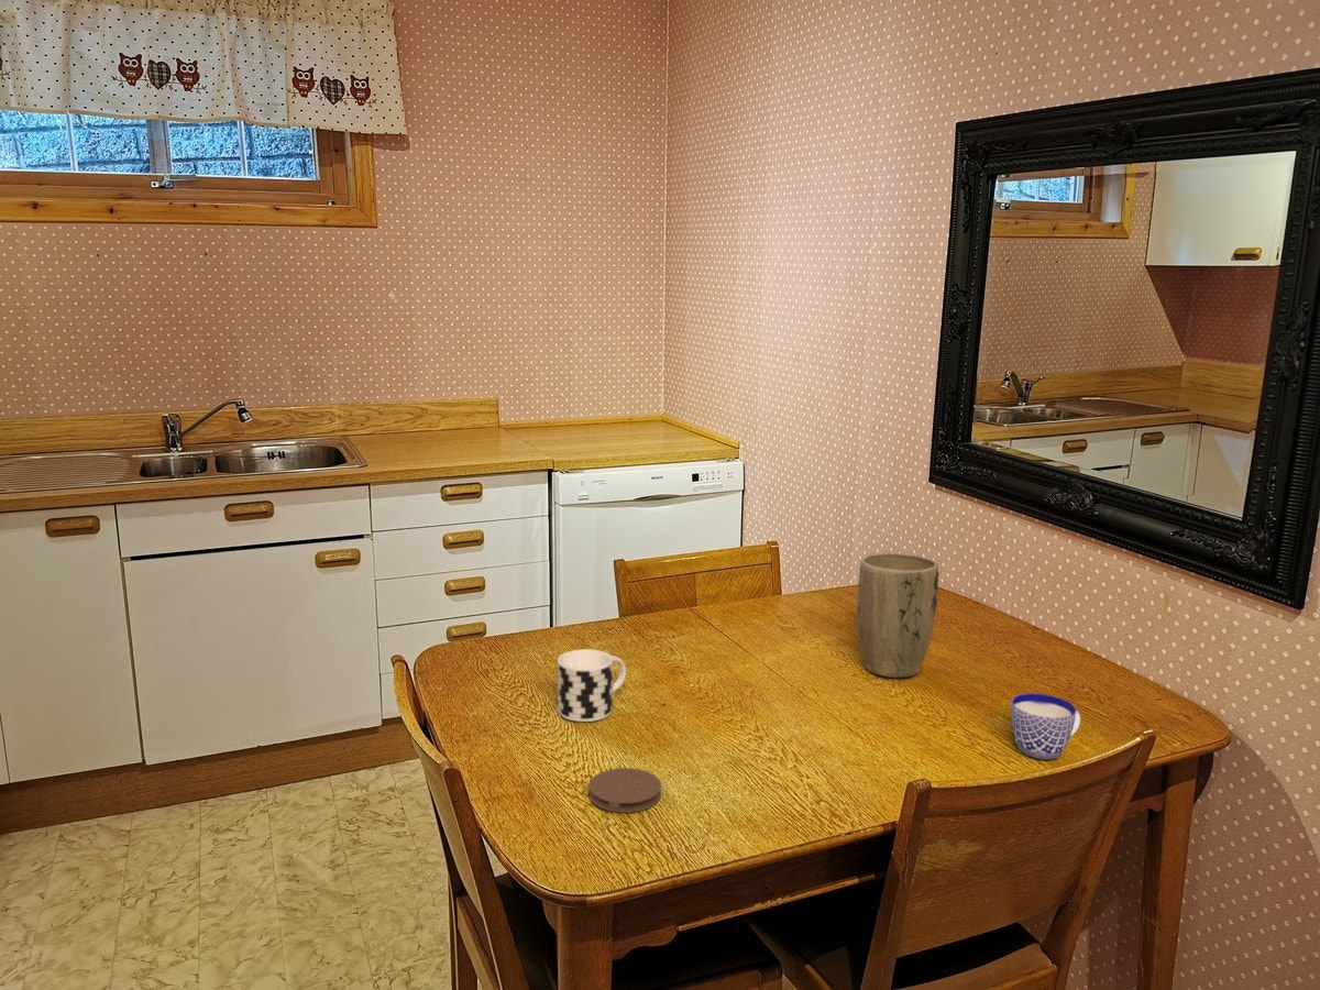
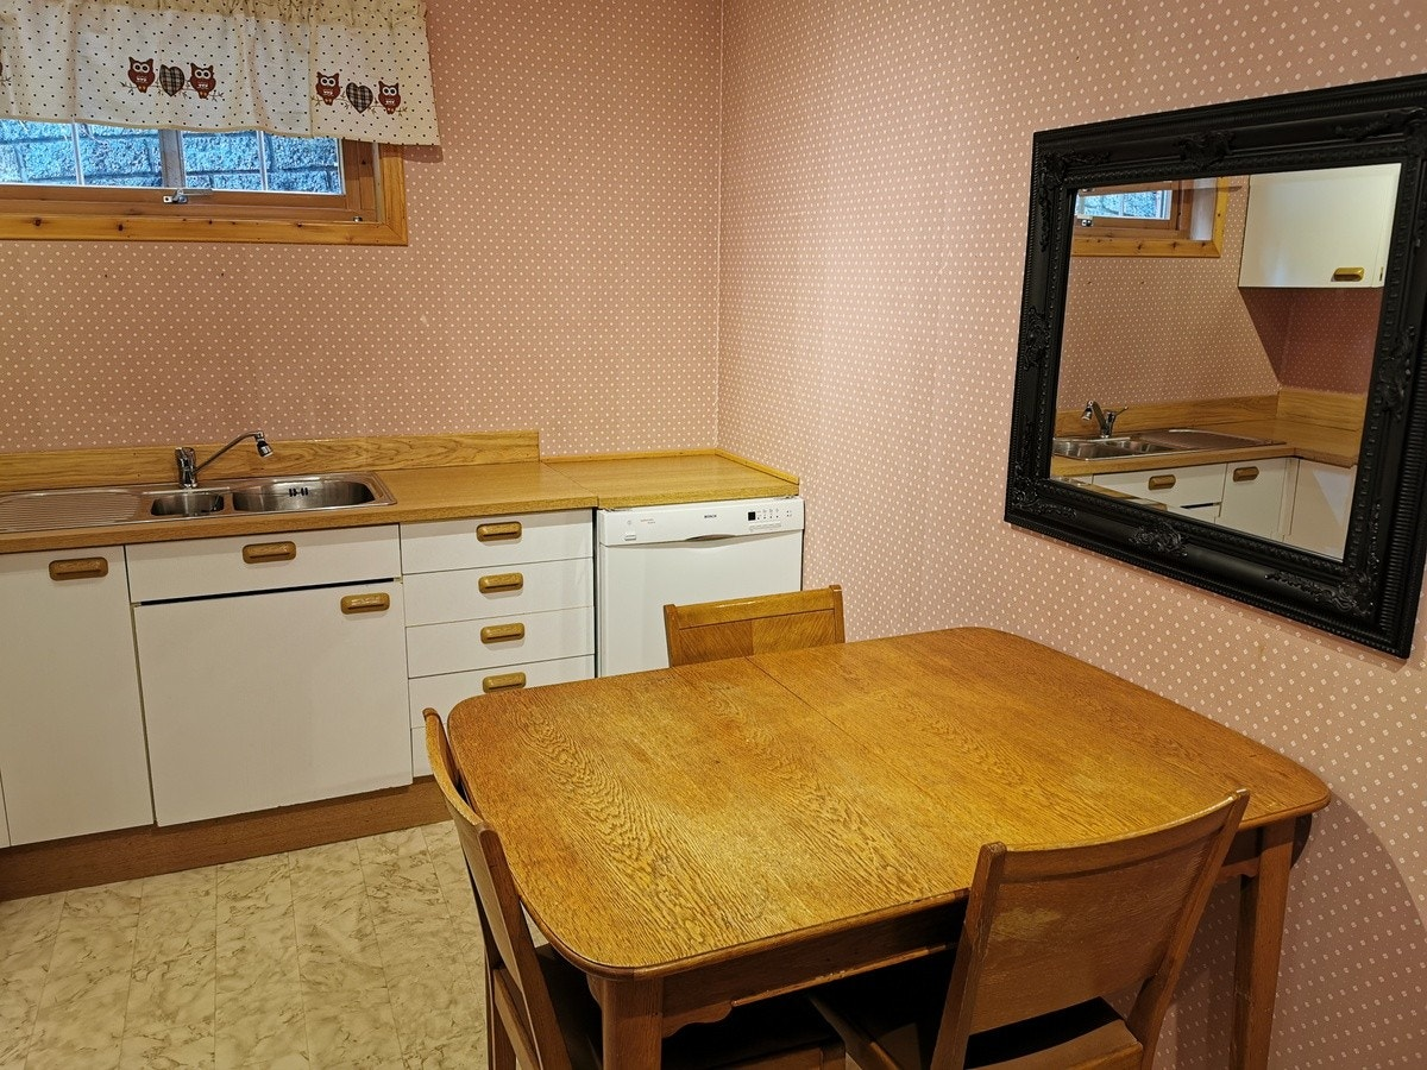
- cup (593, 682)
- cup (1048, 726)
- plant pot (895, 615)
- coaster (625, 789)
